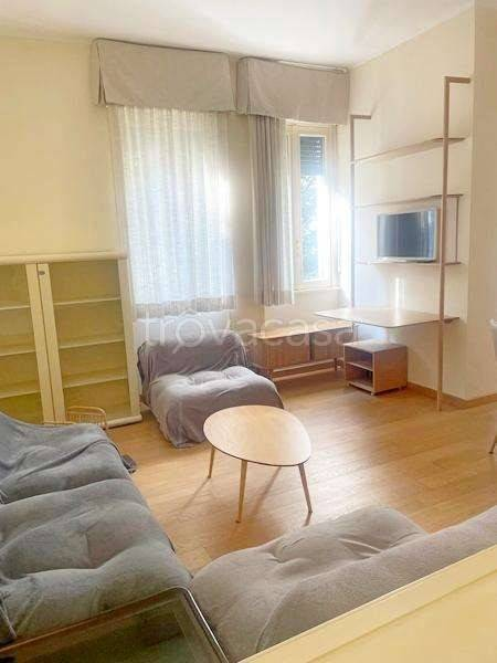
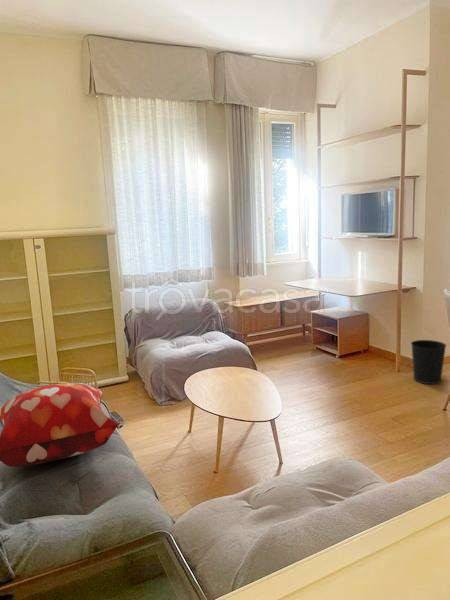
+ decorative pillow (55, 418)
+ wastebasket (427, 362)
